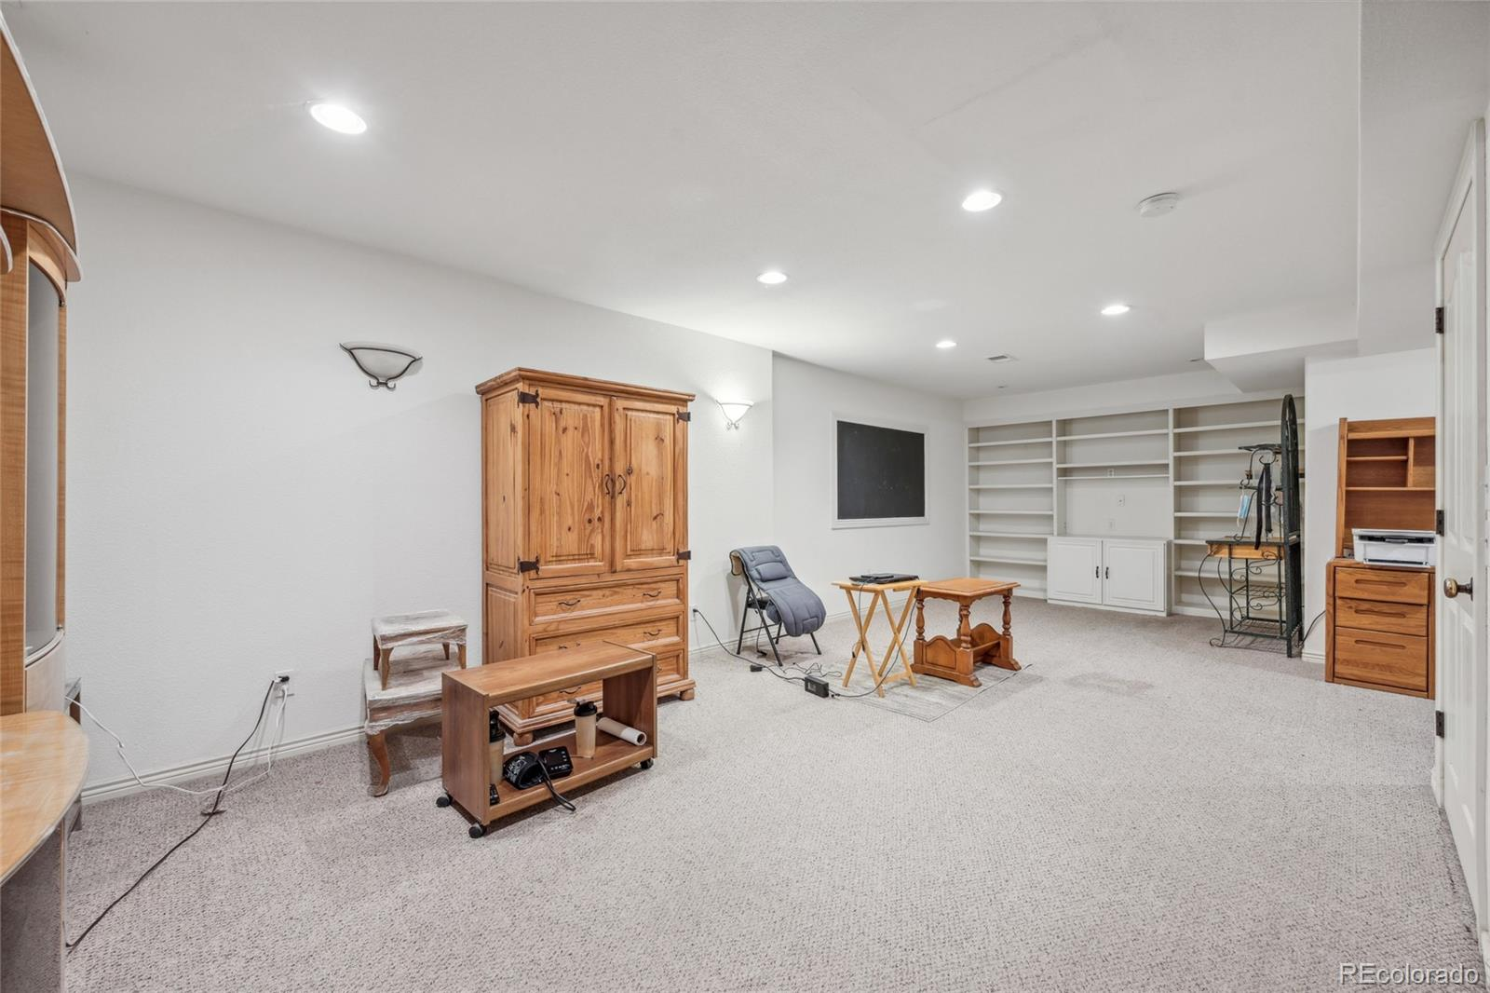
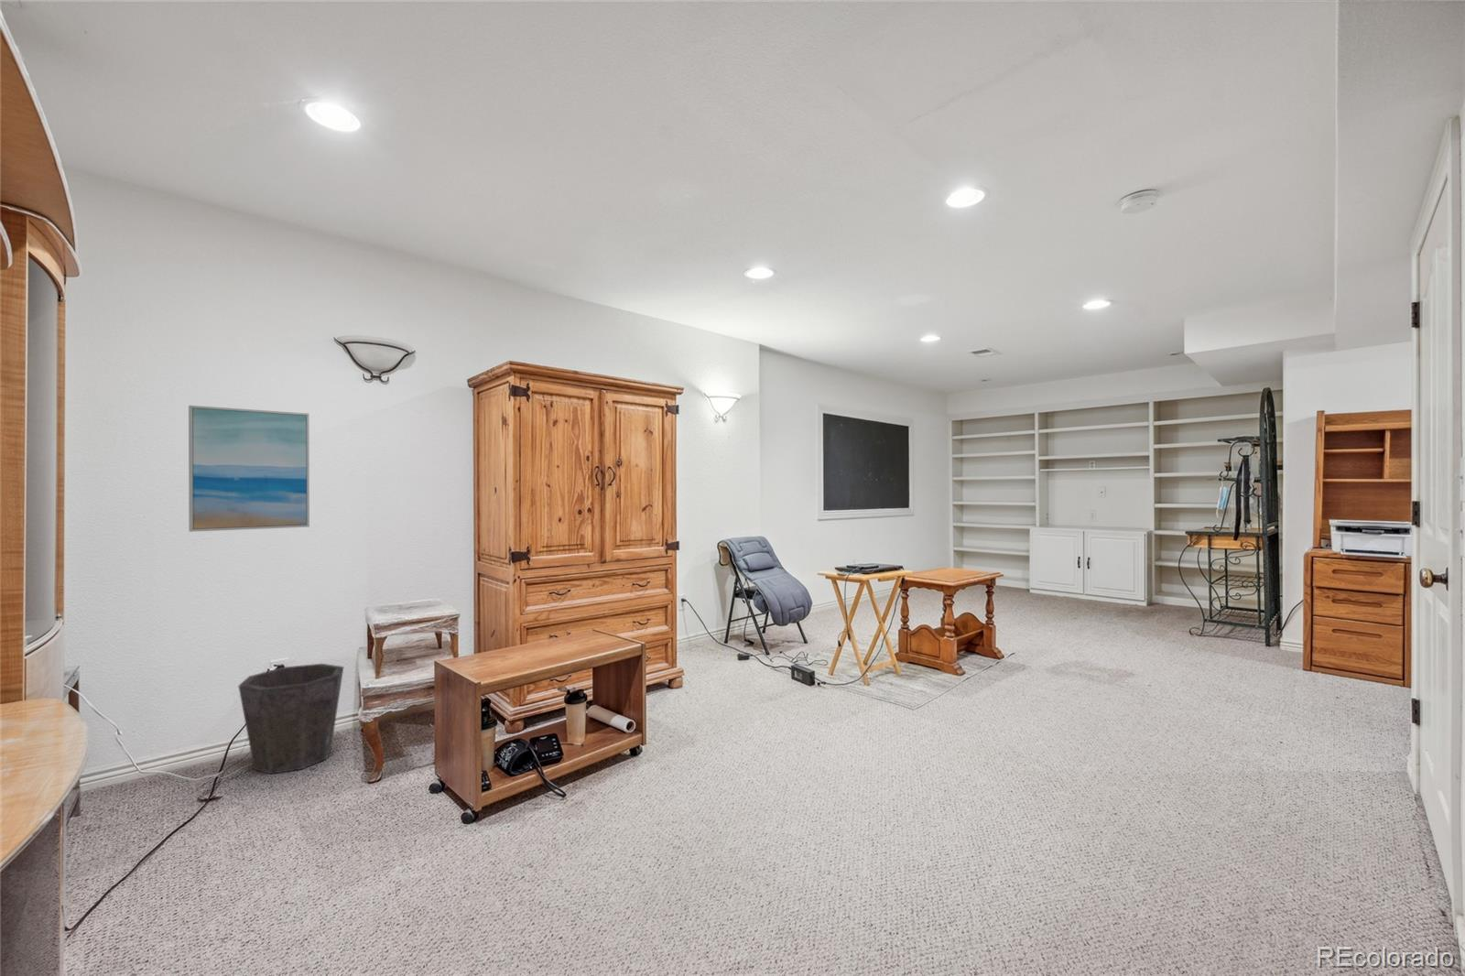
+ wall art (252, 468)
+ waste bin (293, 717)
